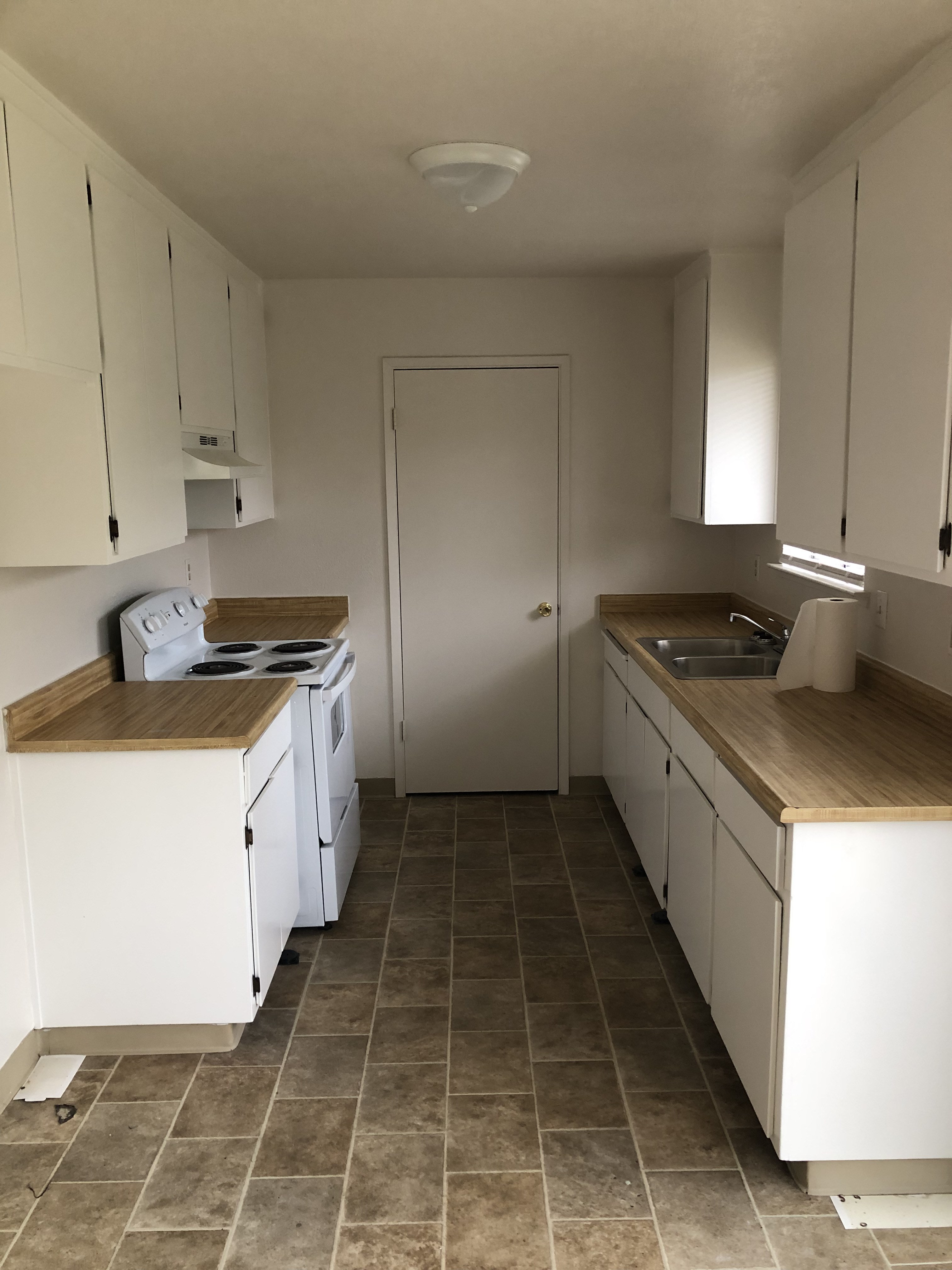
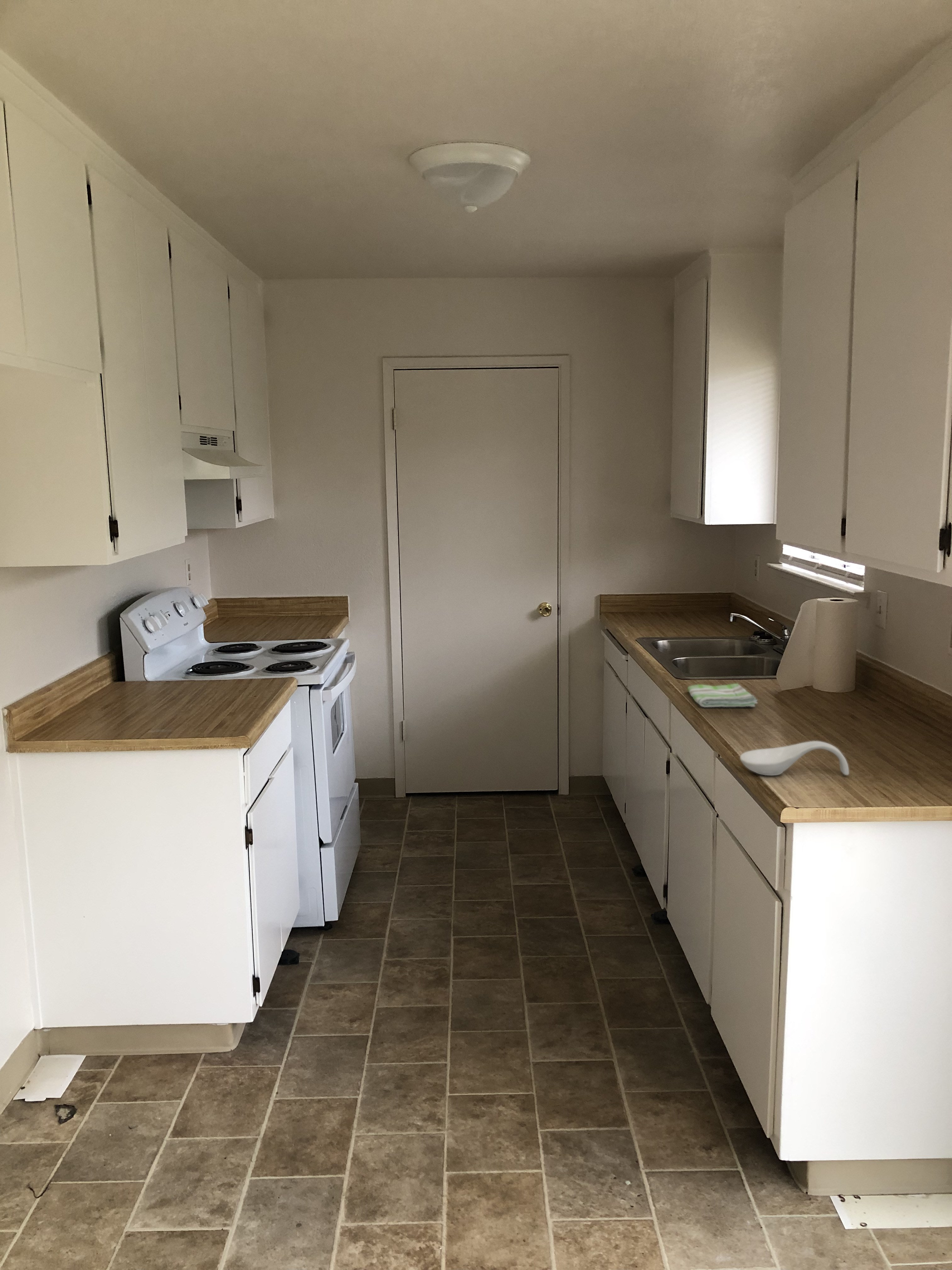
+ dish towel (721, 693)
+ spoon rest (793, 757)
